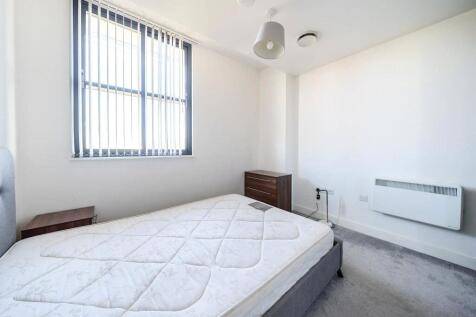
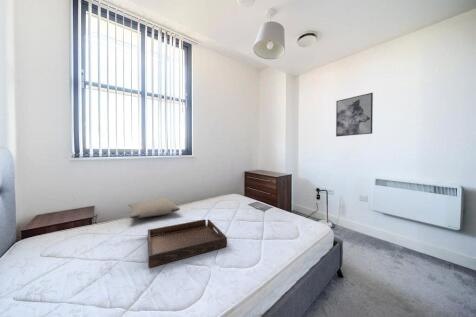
+ wall art (353, 116)
+ serving tray (185, 237)
+ pillow (153, 207)
